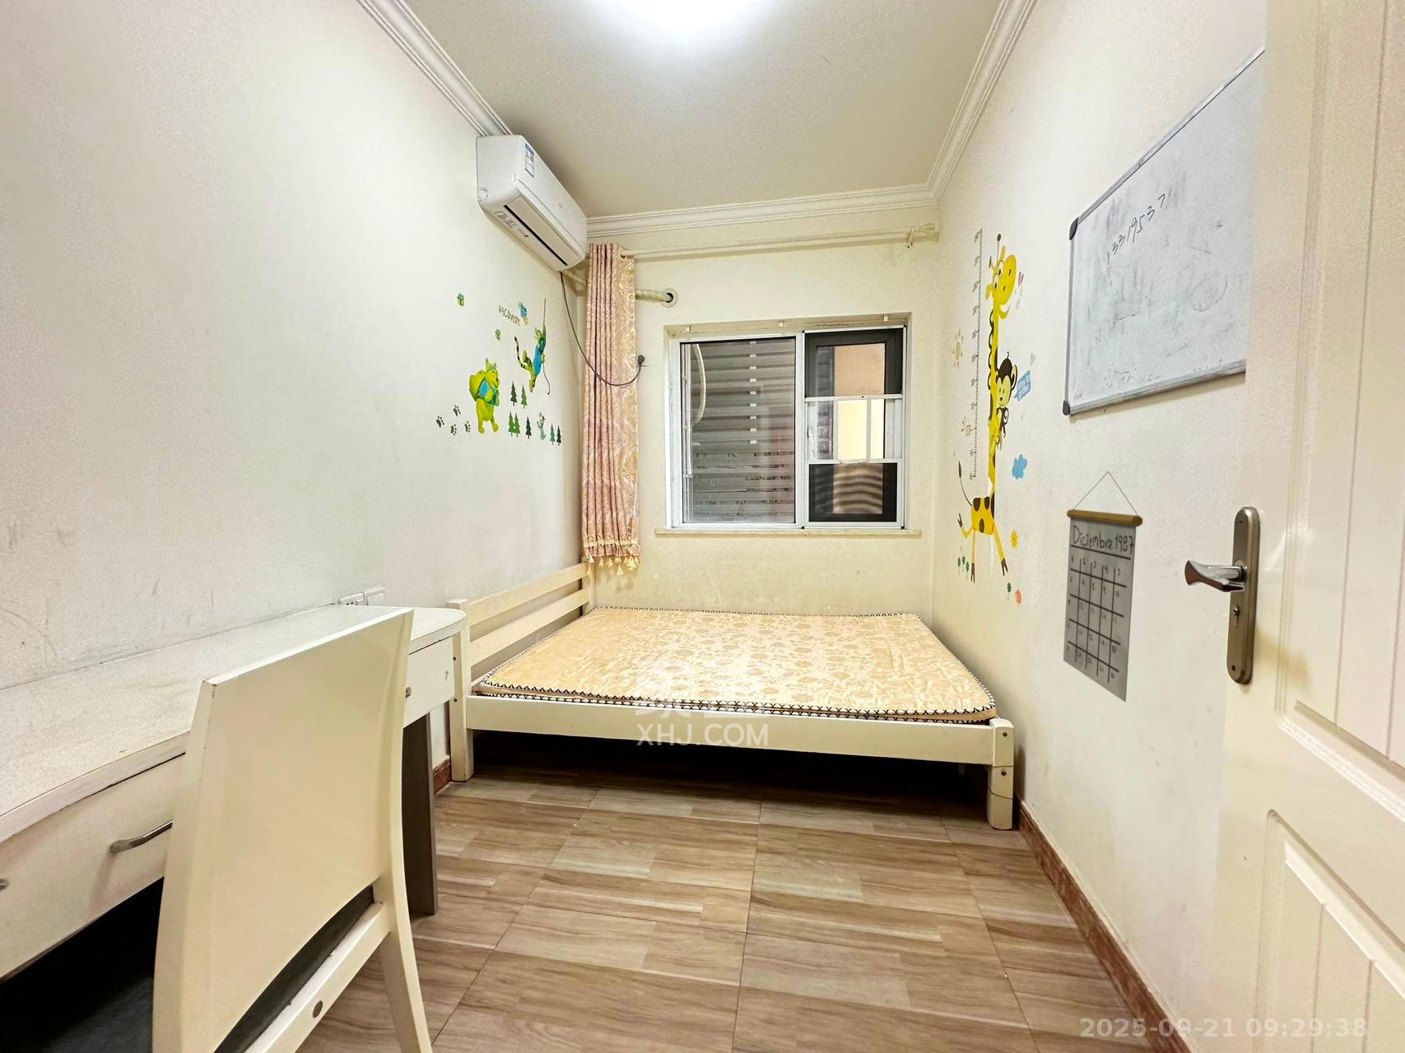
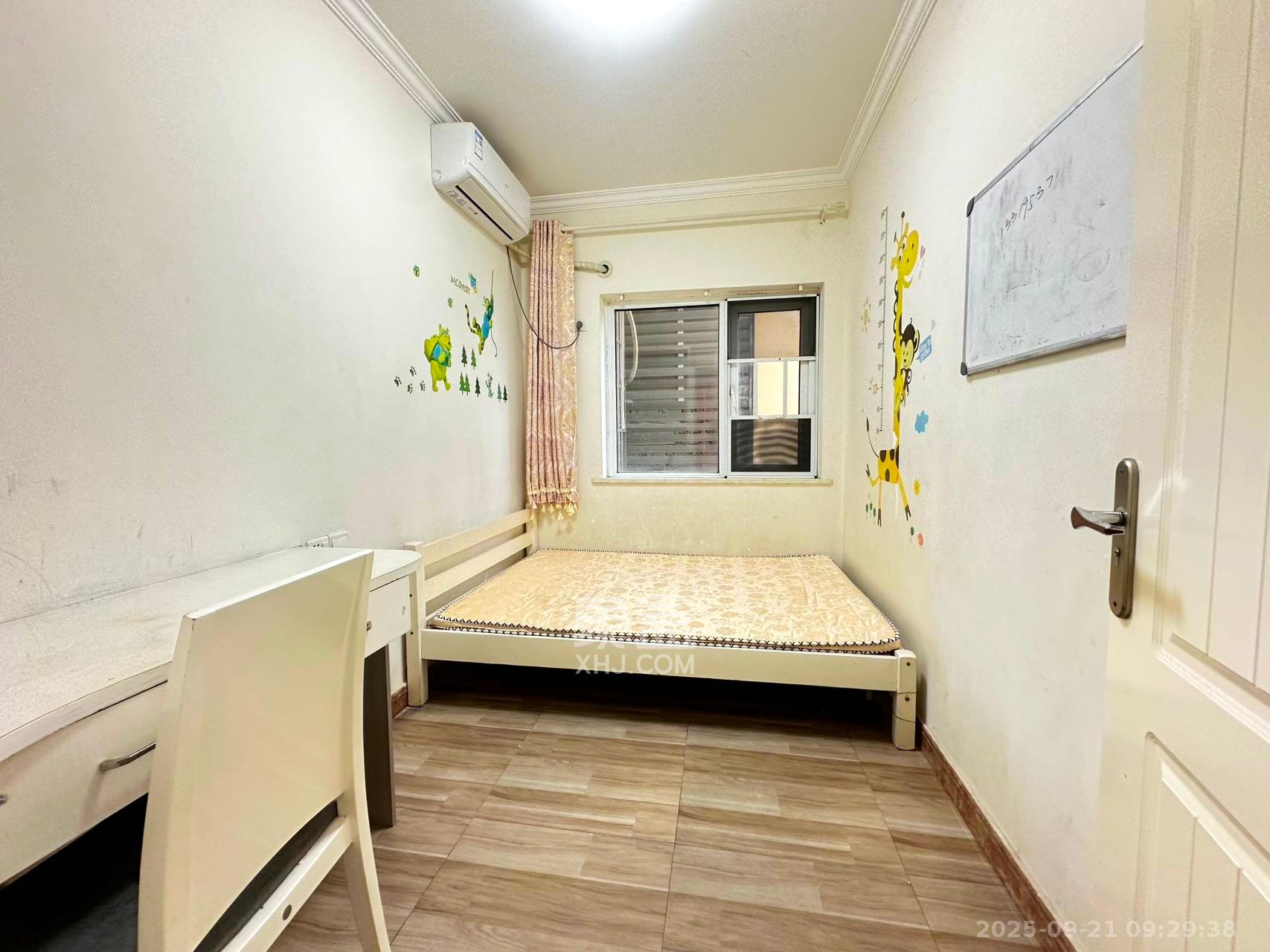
- calendar (1097, 576)
